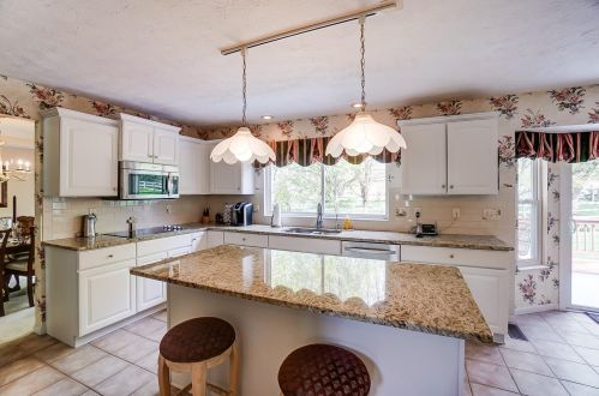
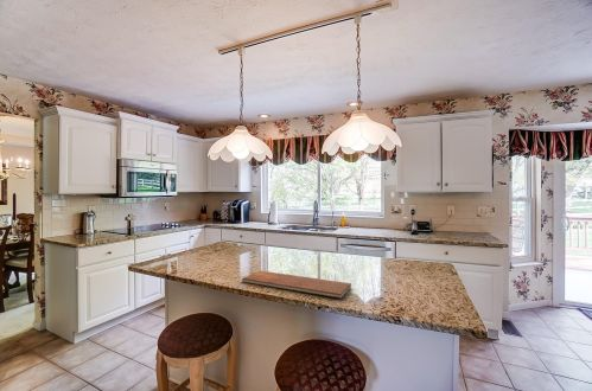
+ chopping board (294, 282)
